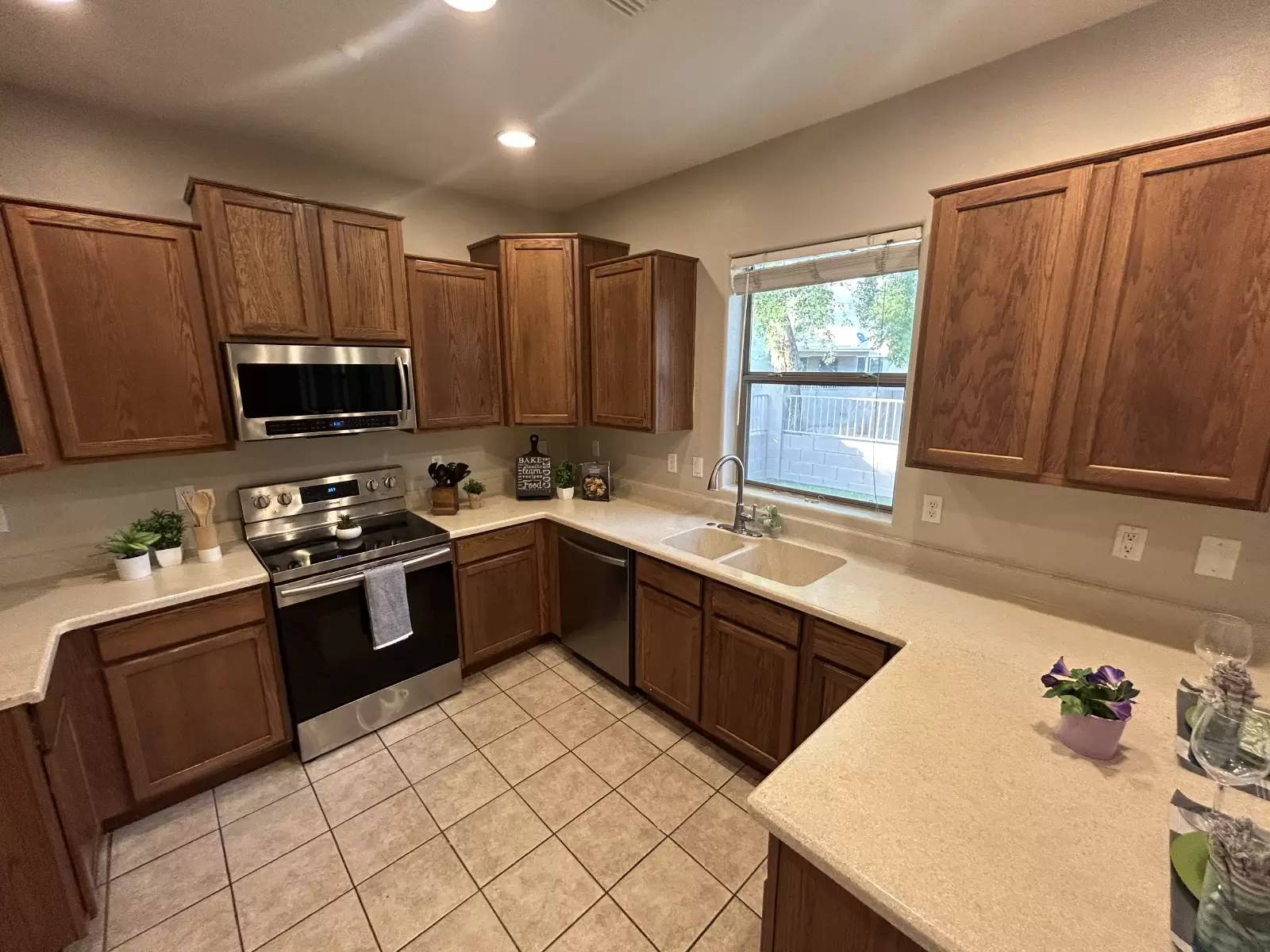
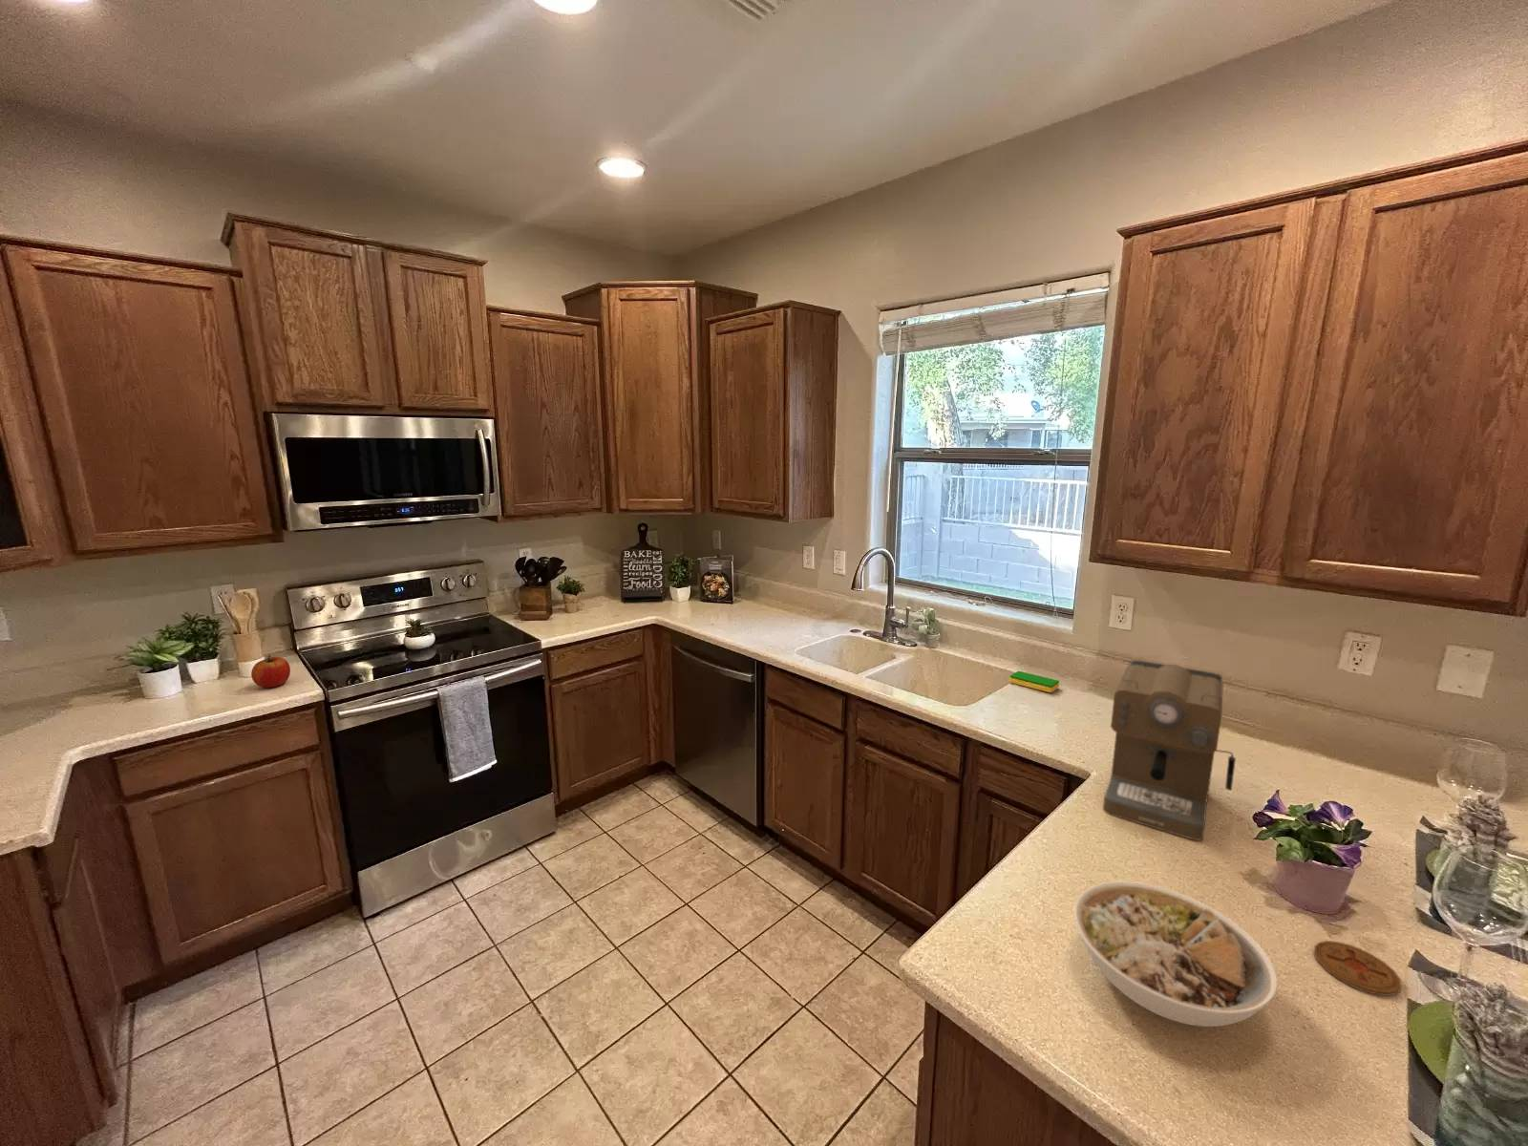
+ dish sponge (1034, 681)
+ coaster (1355, 967)
+ coffee maker (1172, 745)
+ apple (271, 671)
+ bowl (1165, 955)
